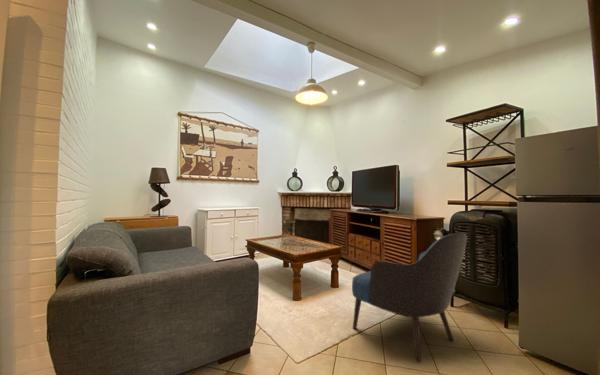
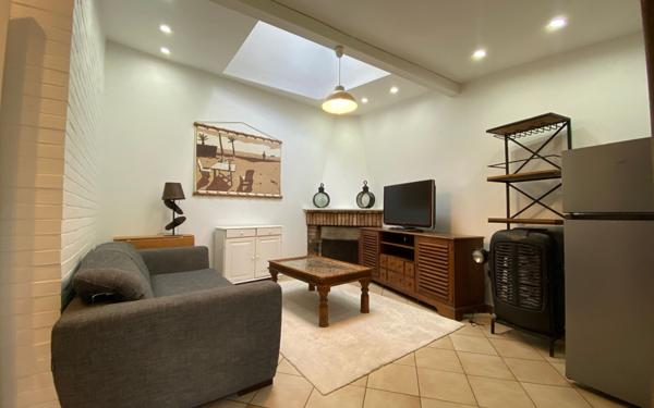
- armchair (410, 281)
